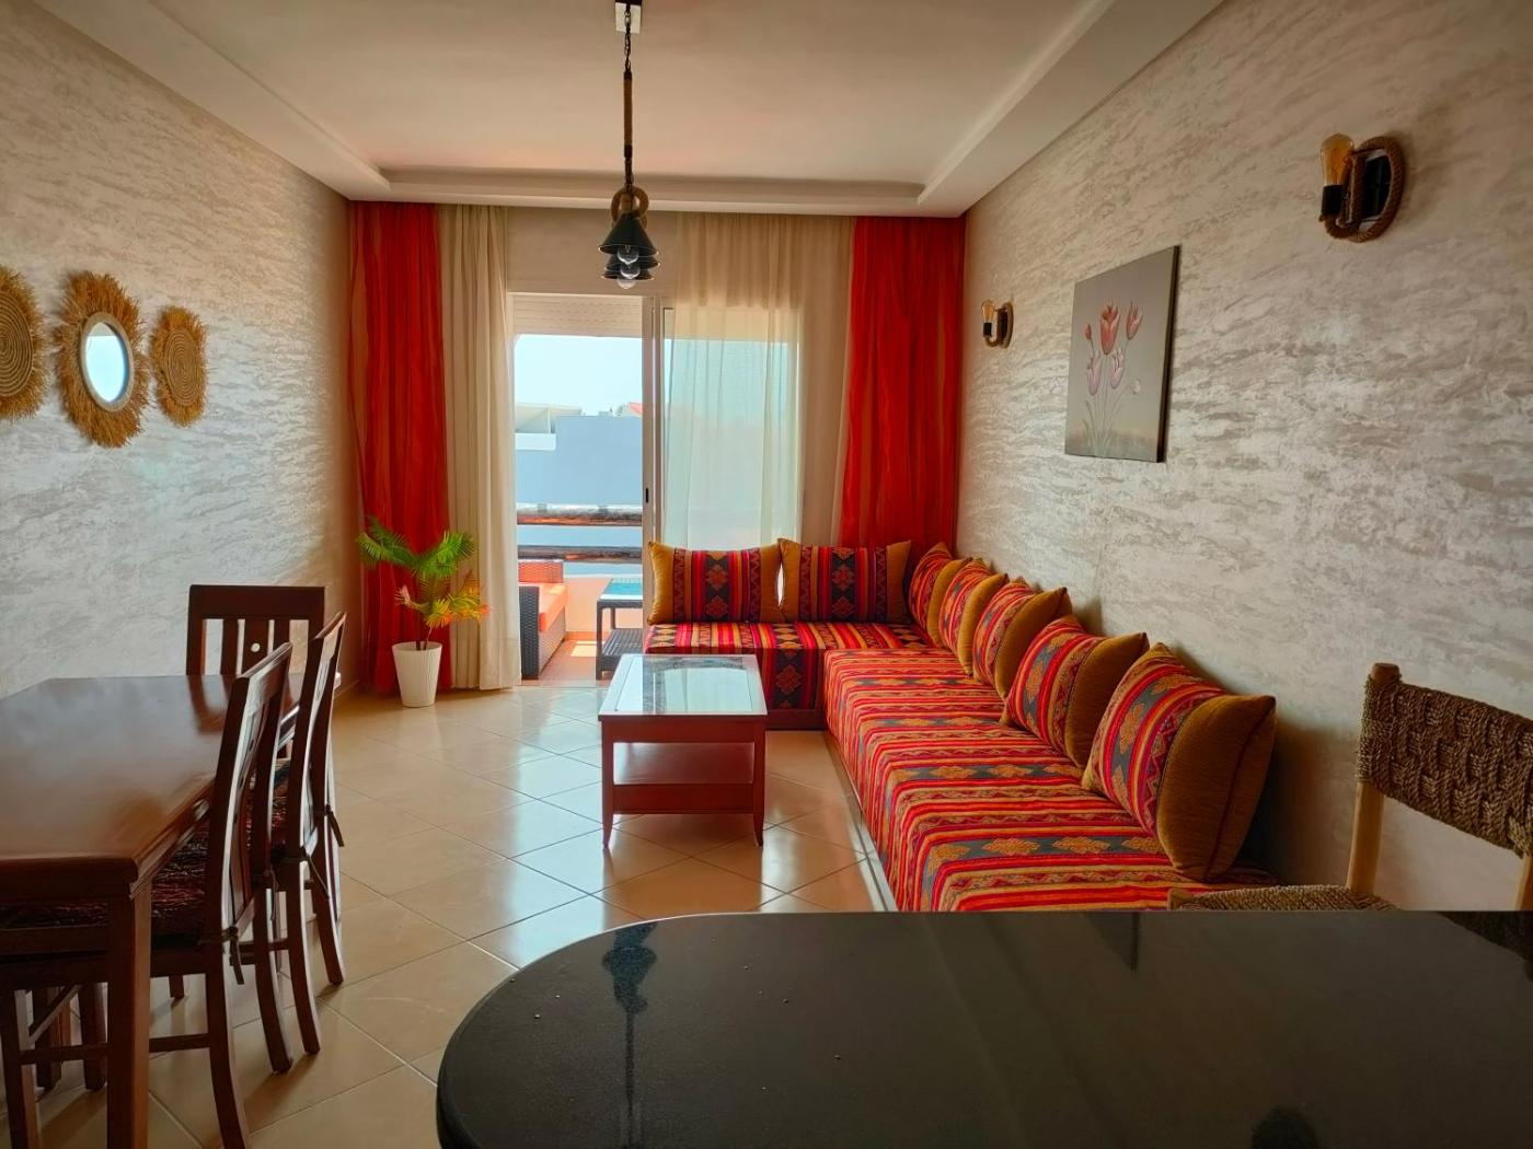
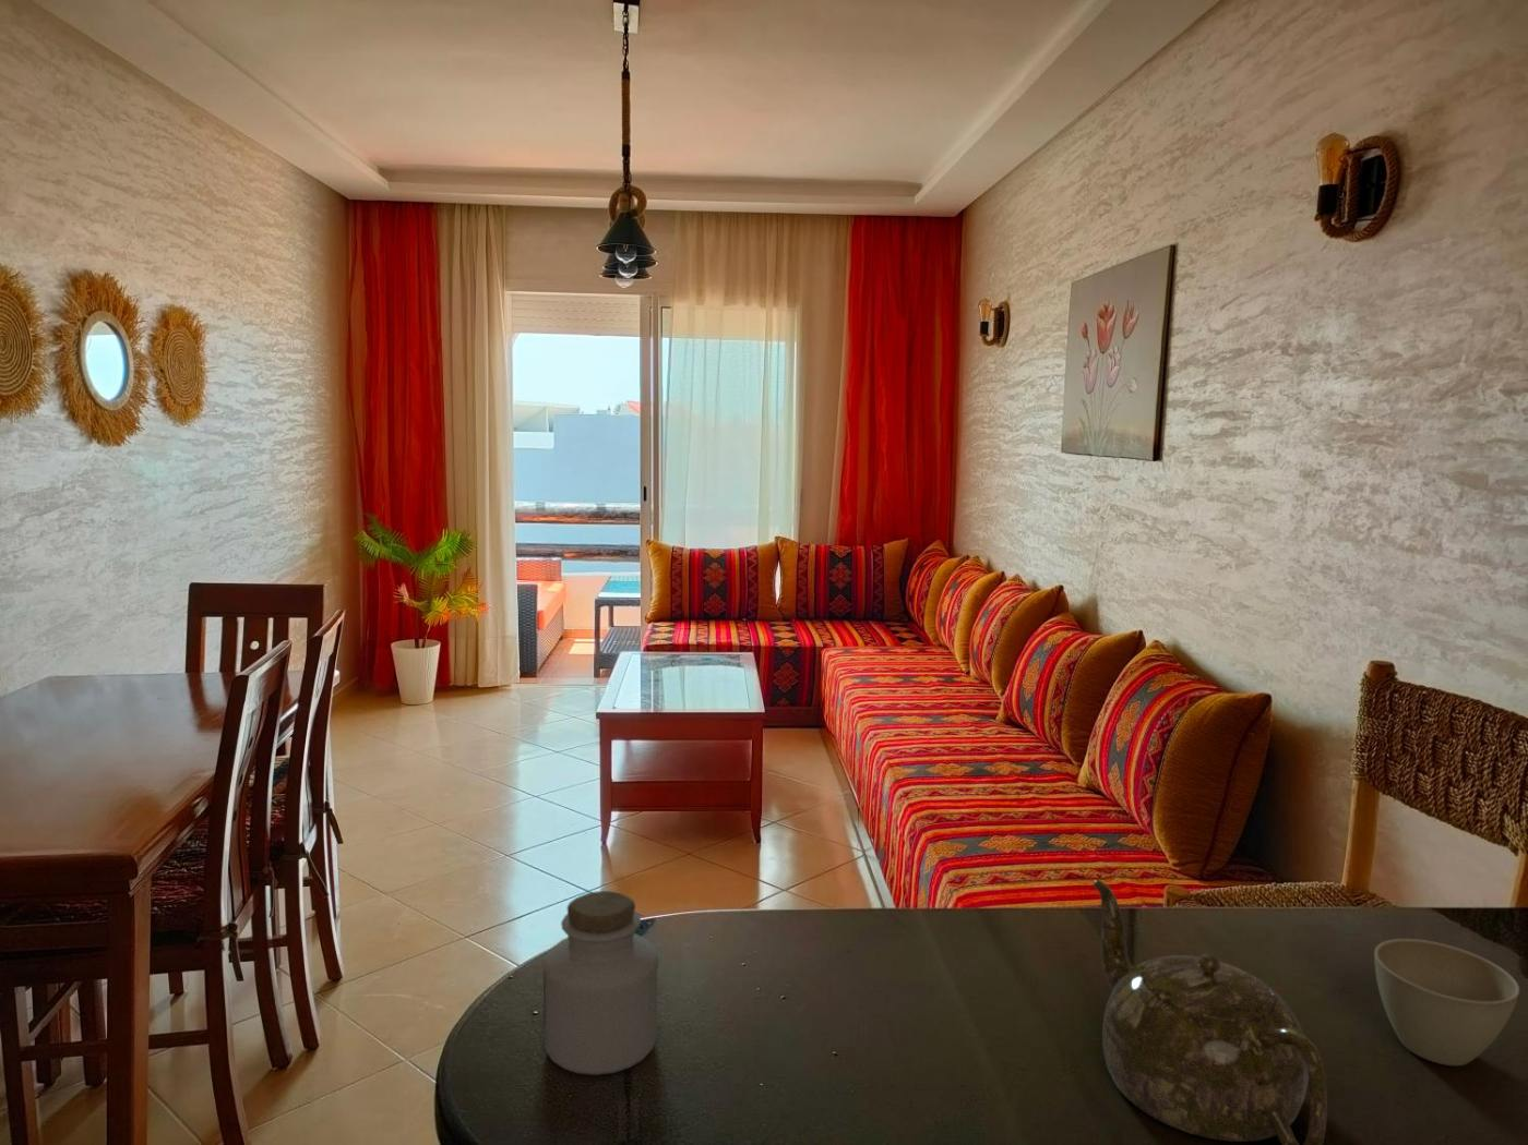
+ teapot (1192, 1010)
+ jar (600, 973)
+ flower pot (1440, 1008)
